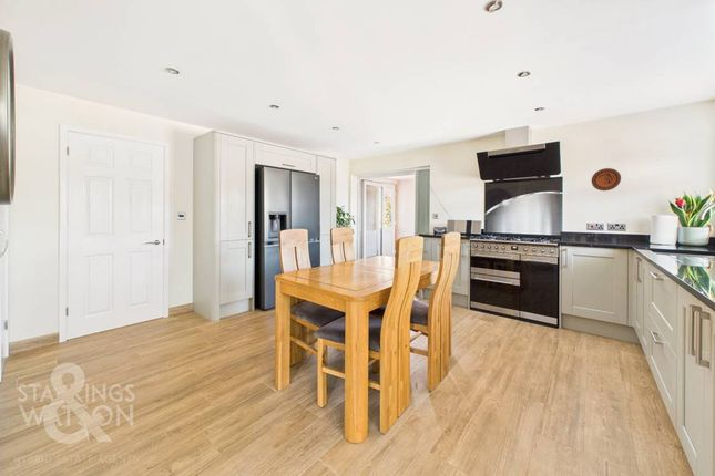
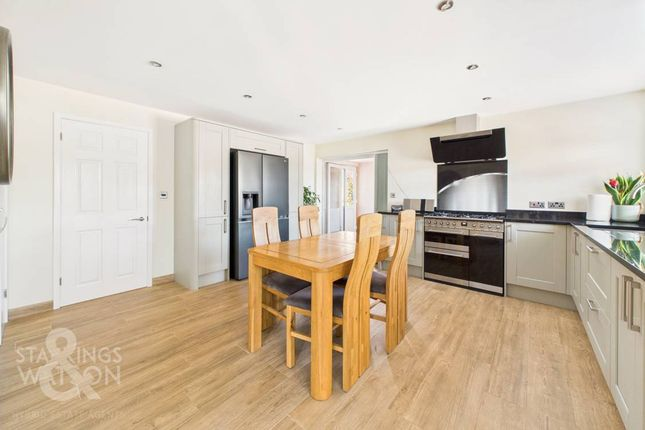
- decorative plate (605, 179)
